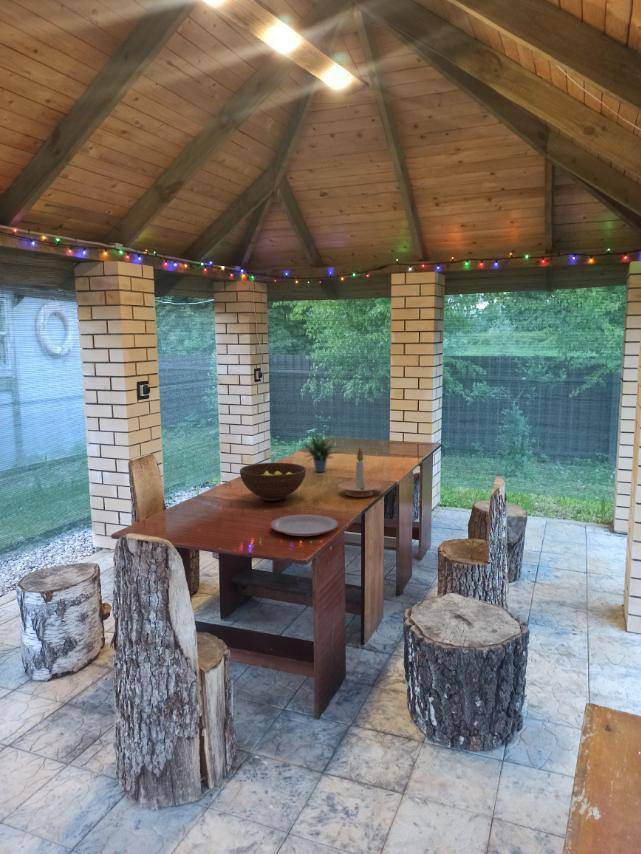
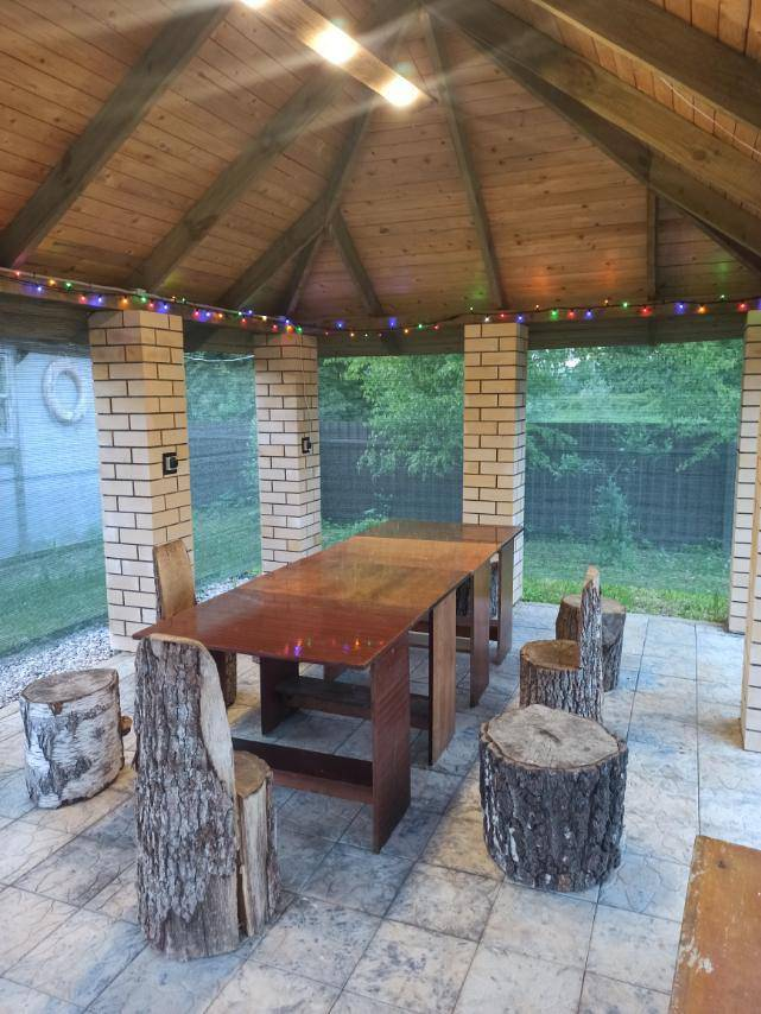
- candle holder (359, 470)
- plate (304, 526)
- potted plant (322, 446)
- fruit bowl (273, 483)
